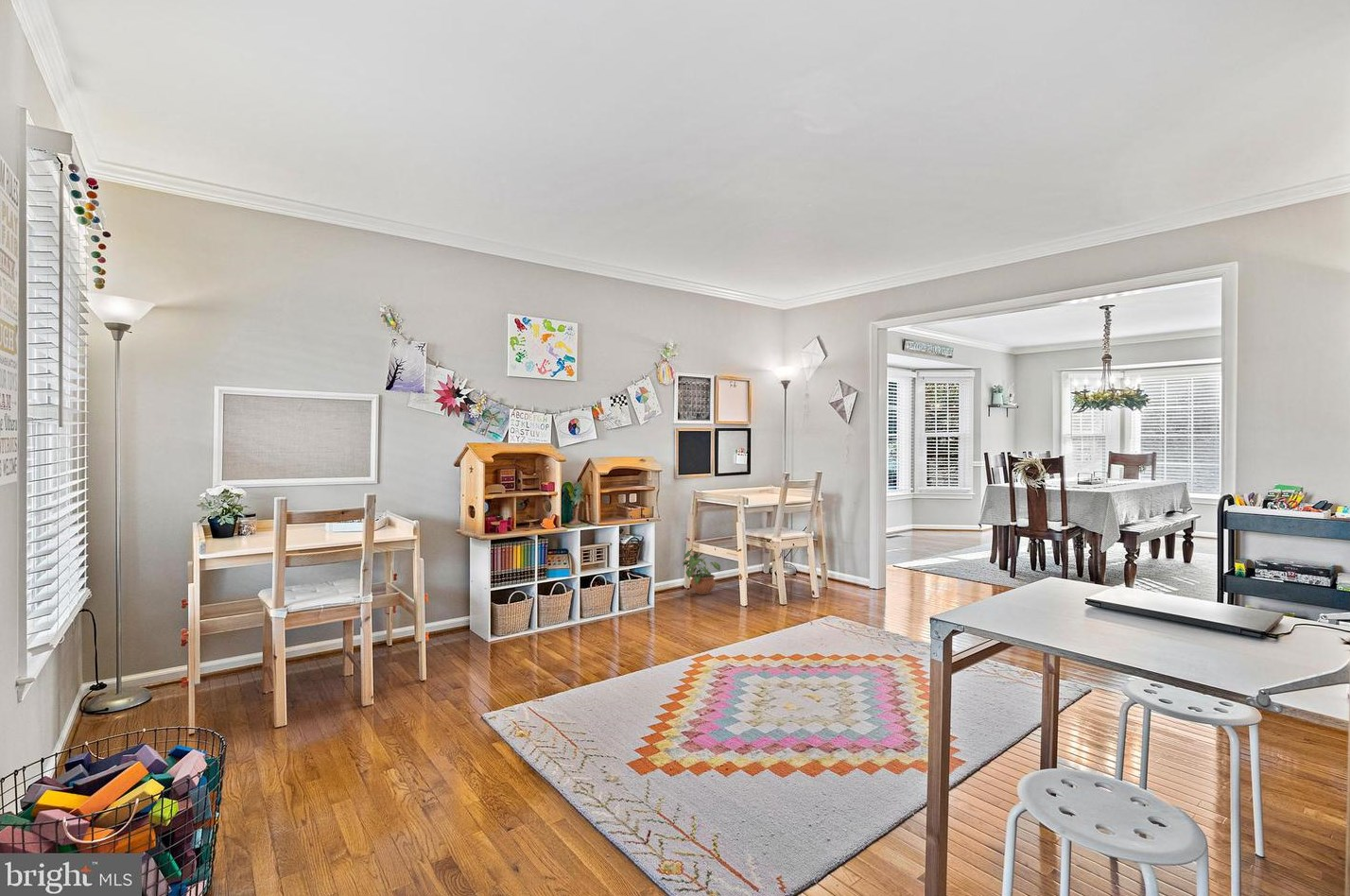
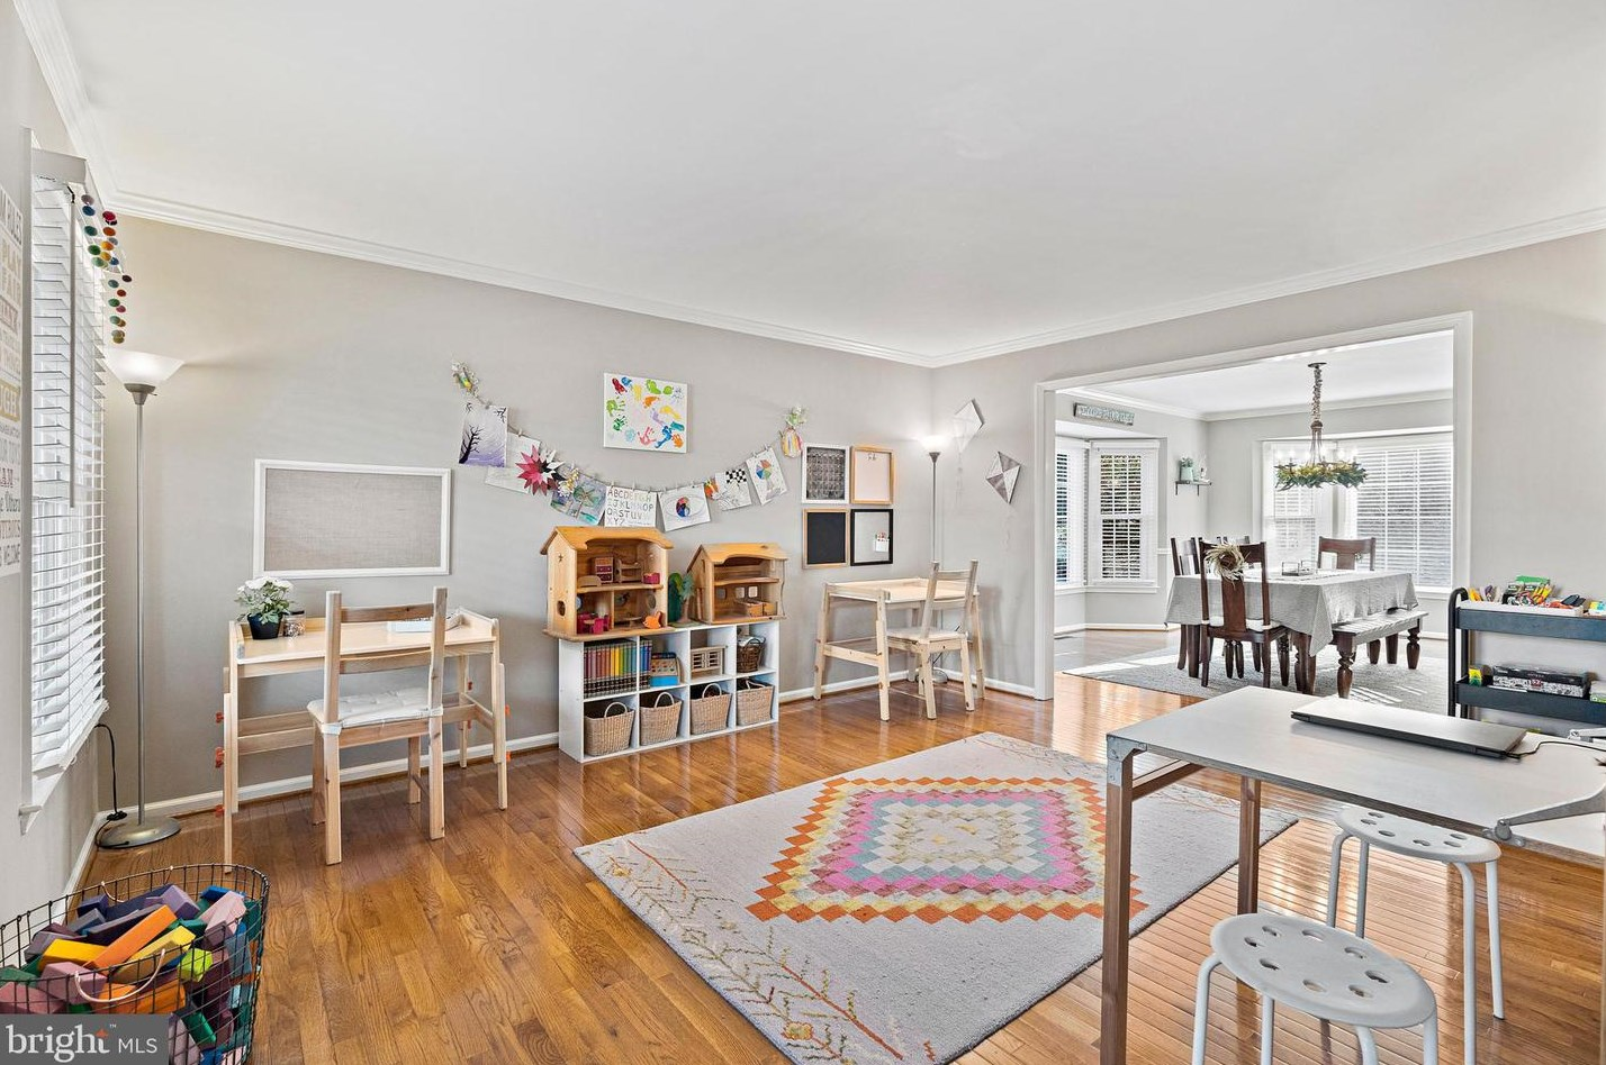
- potted plant (698, 571)
